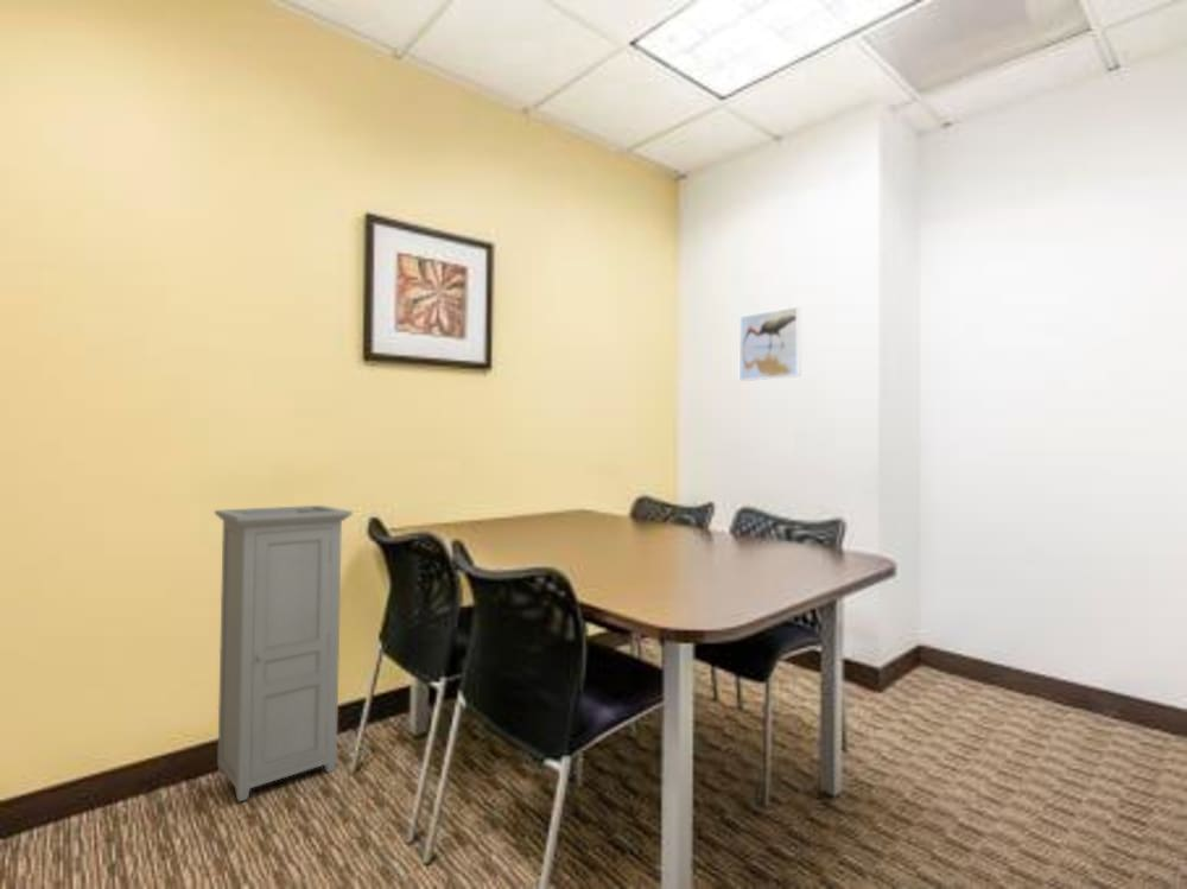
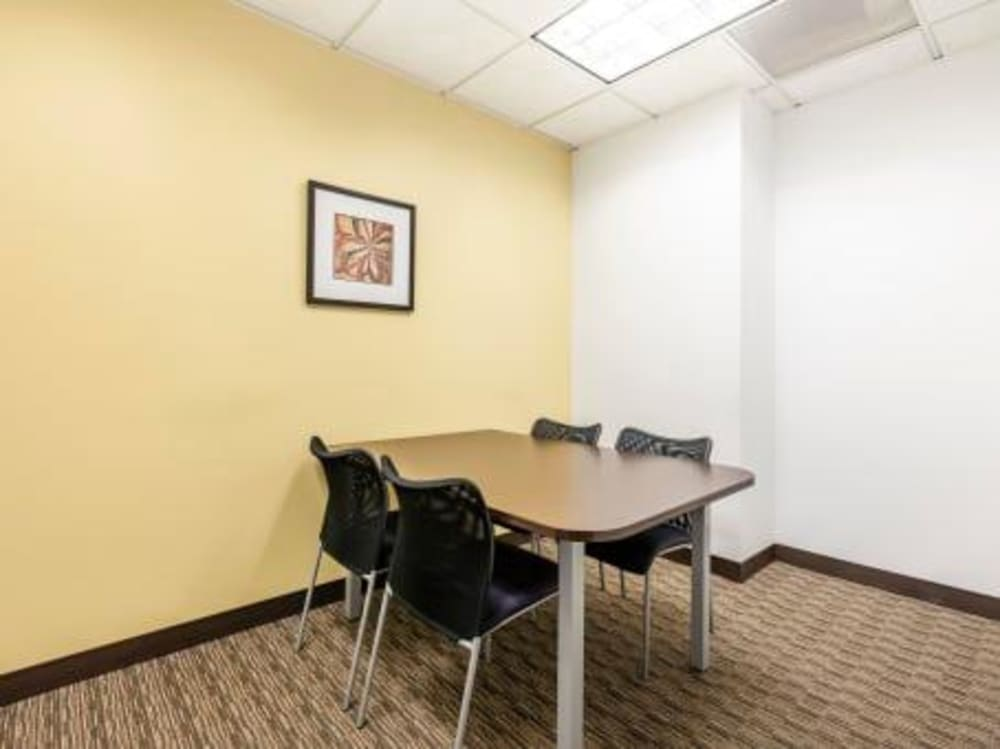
- cabinet (280, 641)
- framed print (768, 344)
